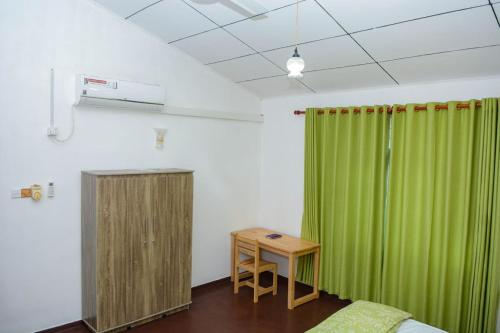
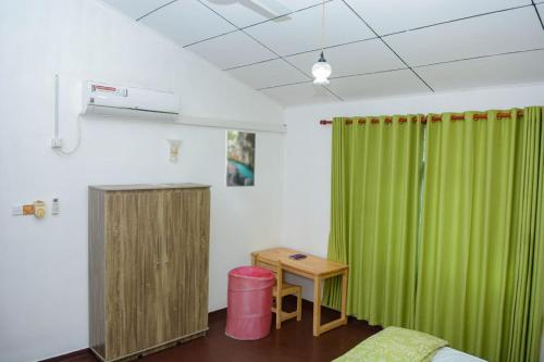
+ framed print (240, 159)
+ laundry hamper (250, 300)
